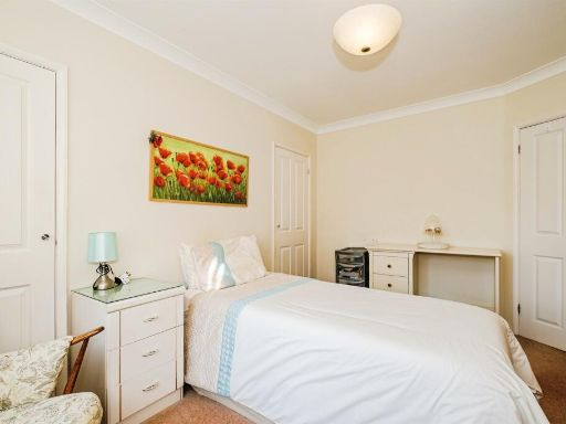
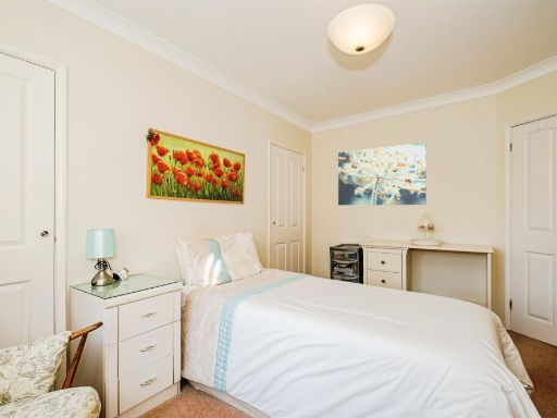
+ wall art (377, 176)
